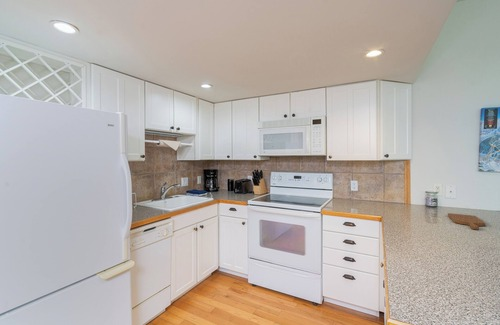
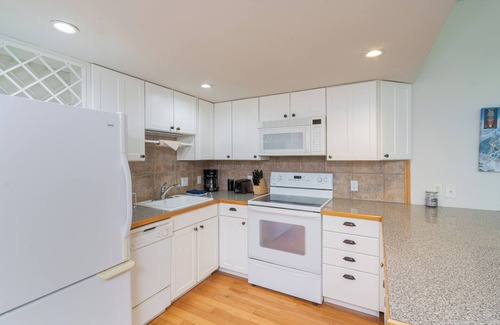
- cutting board (467, 221)
